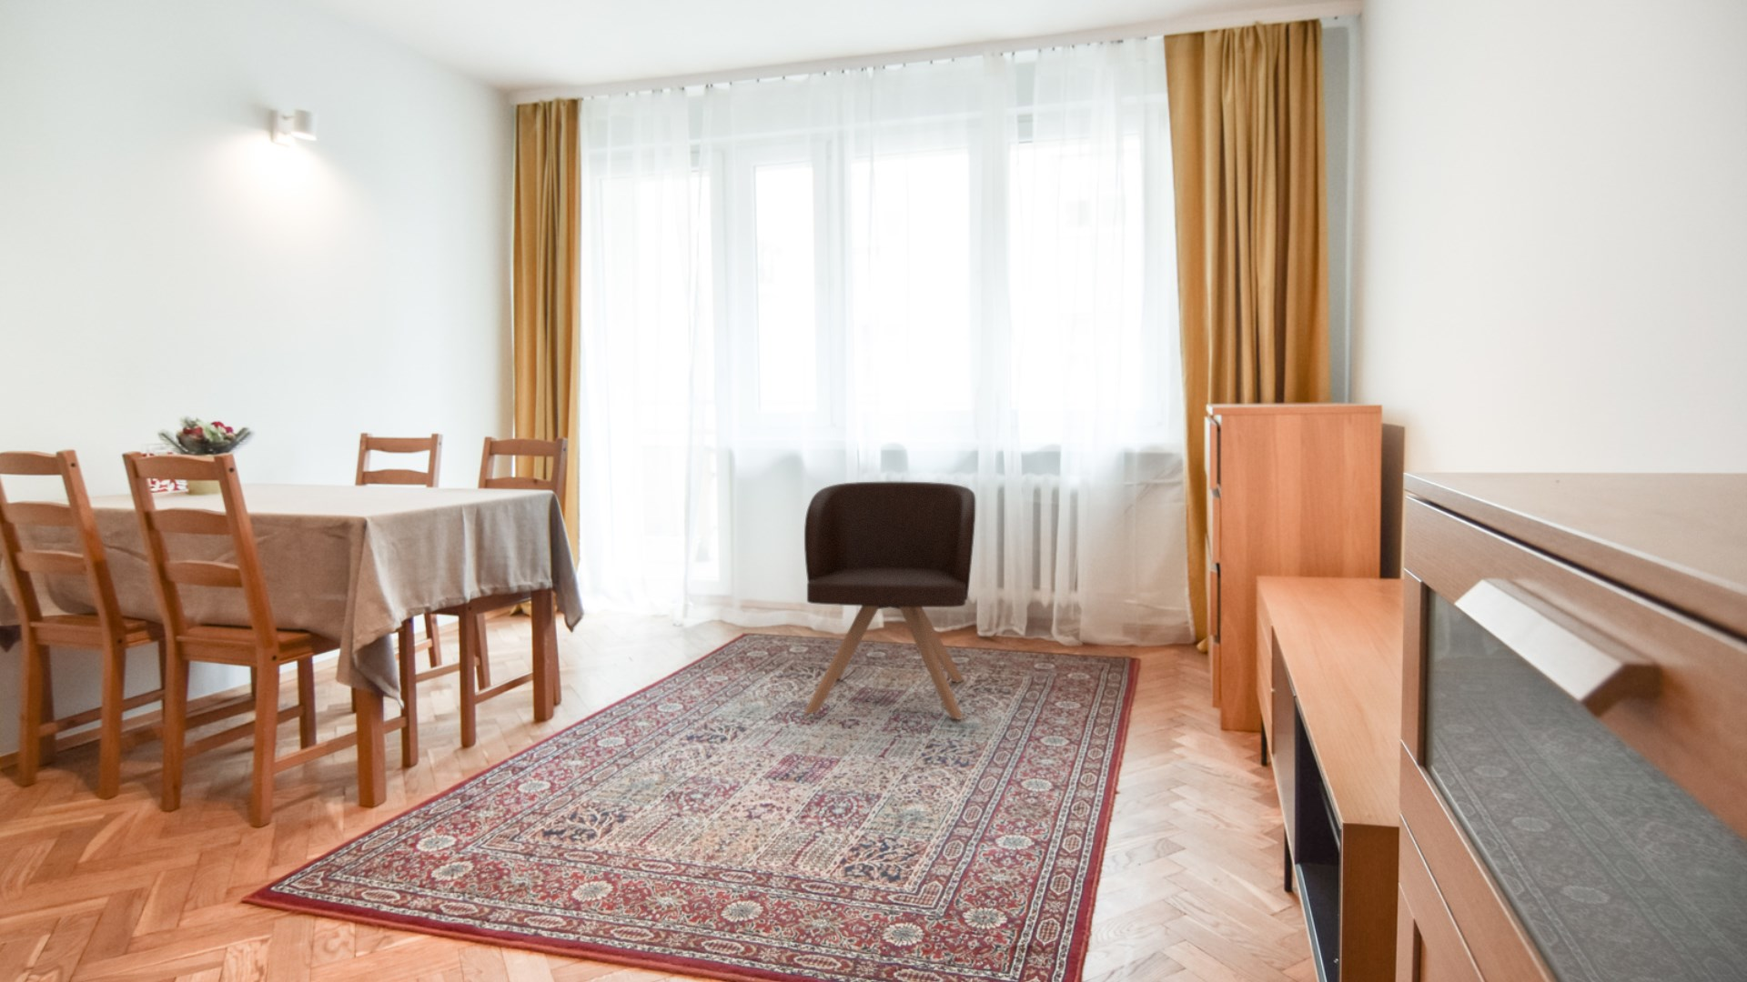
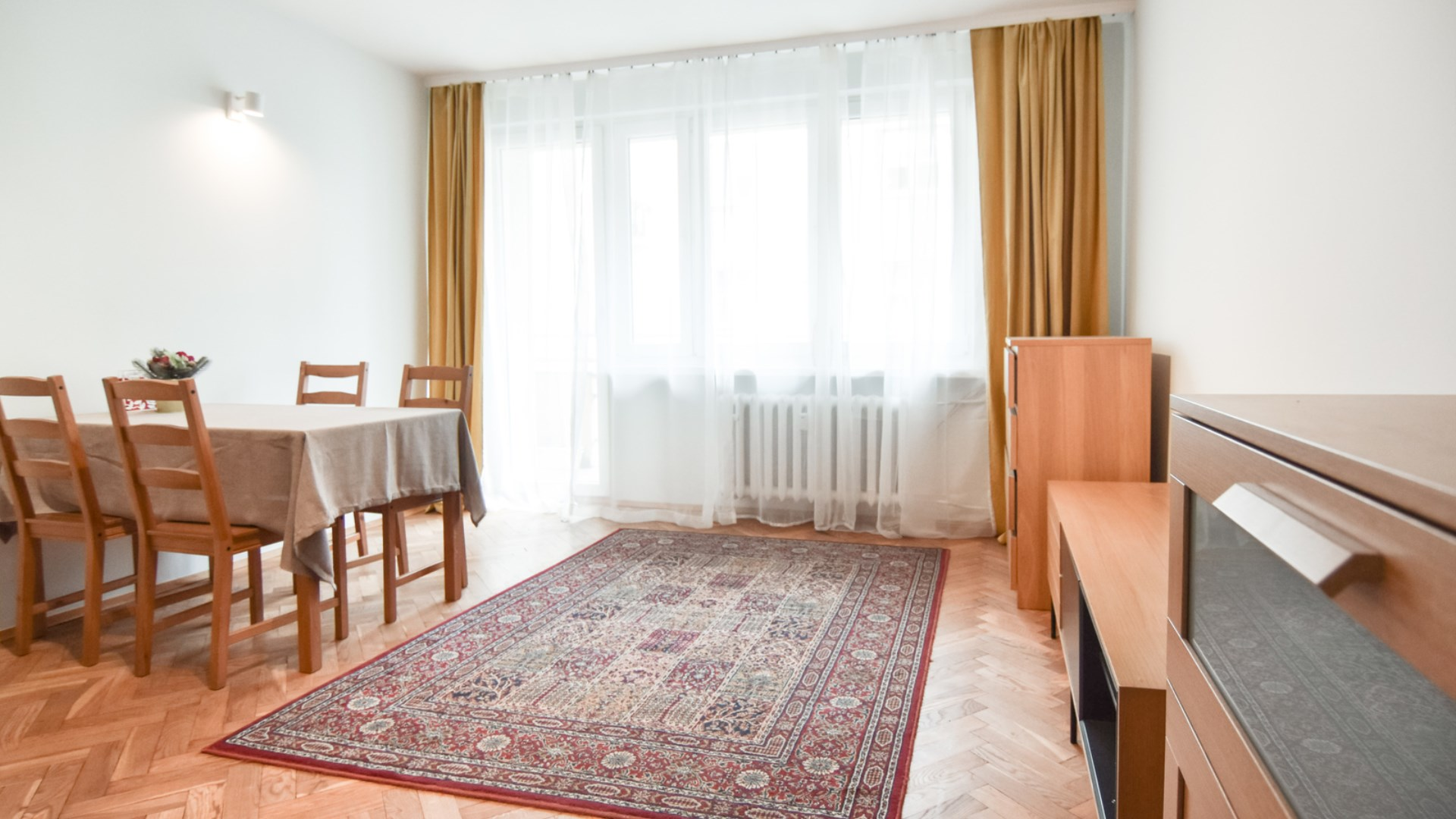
- armchair (891, 590)
